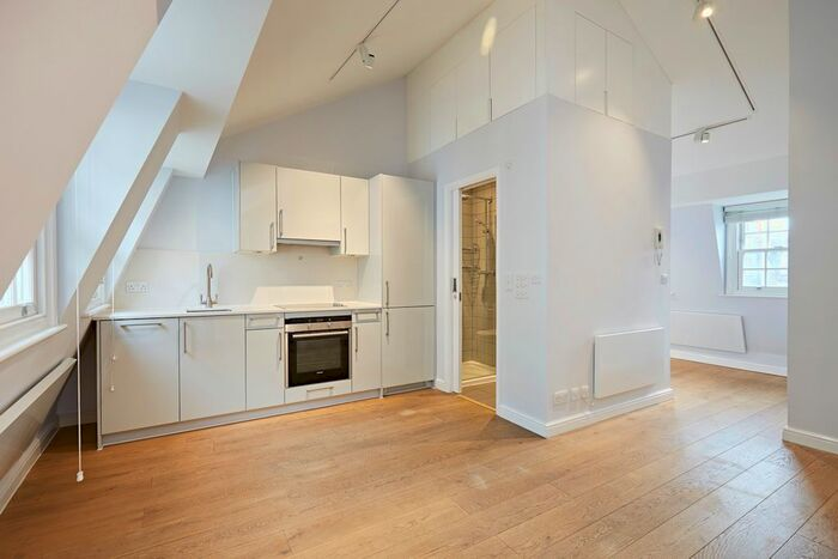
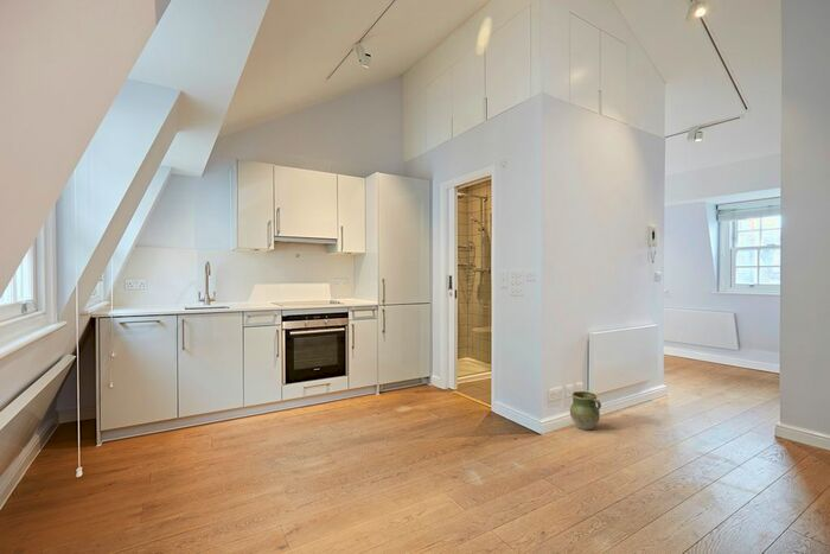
+ ceramic jug (586, 410)
